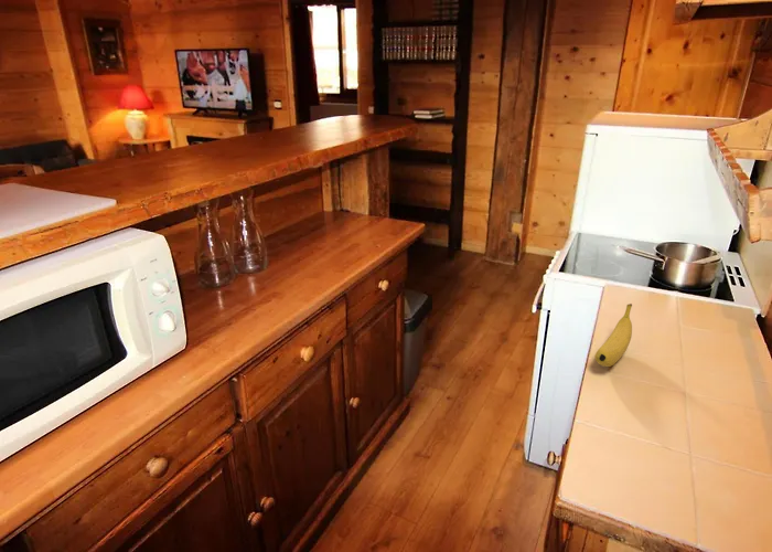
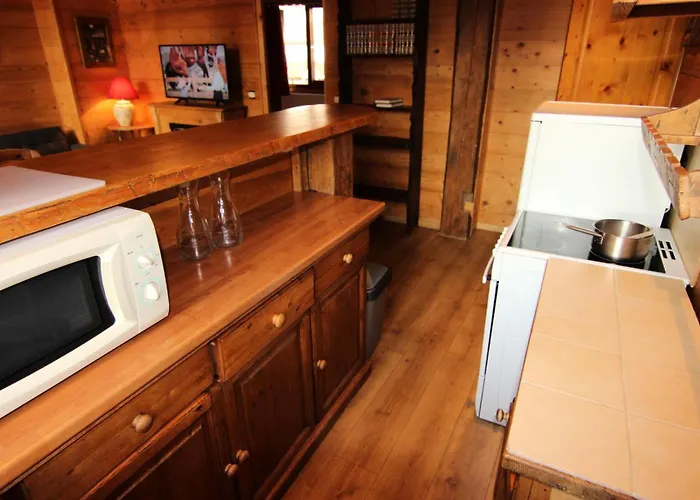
- fruit (614, 338)
